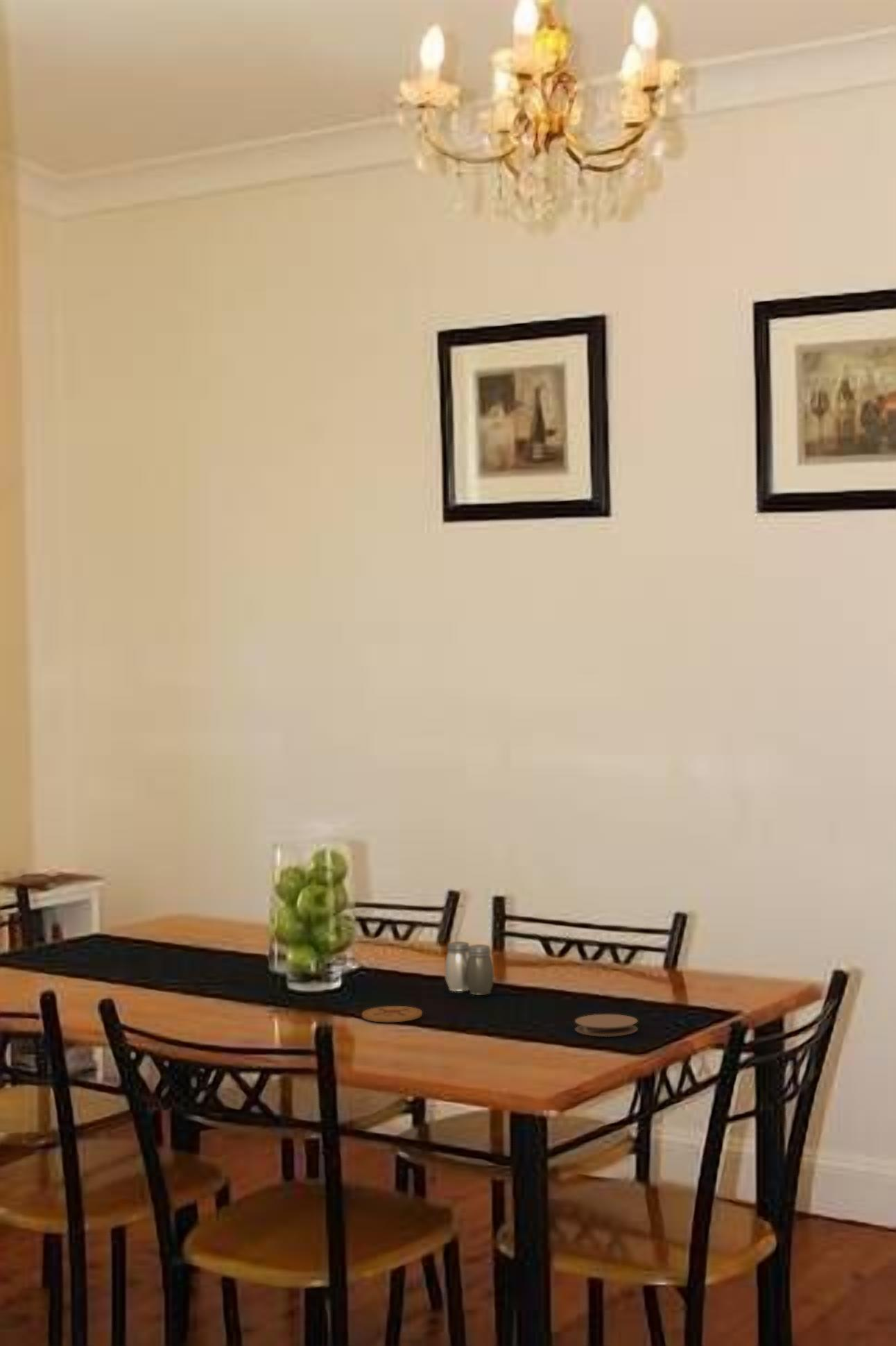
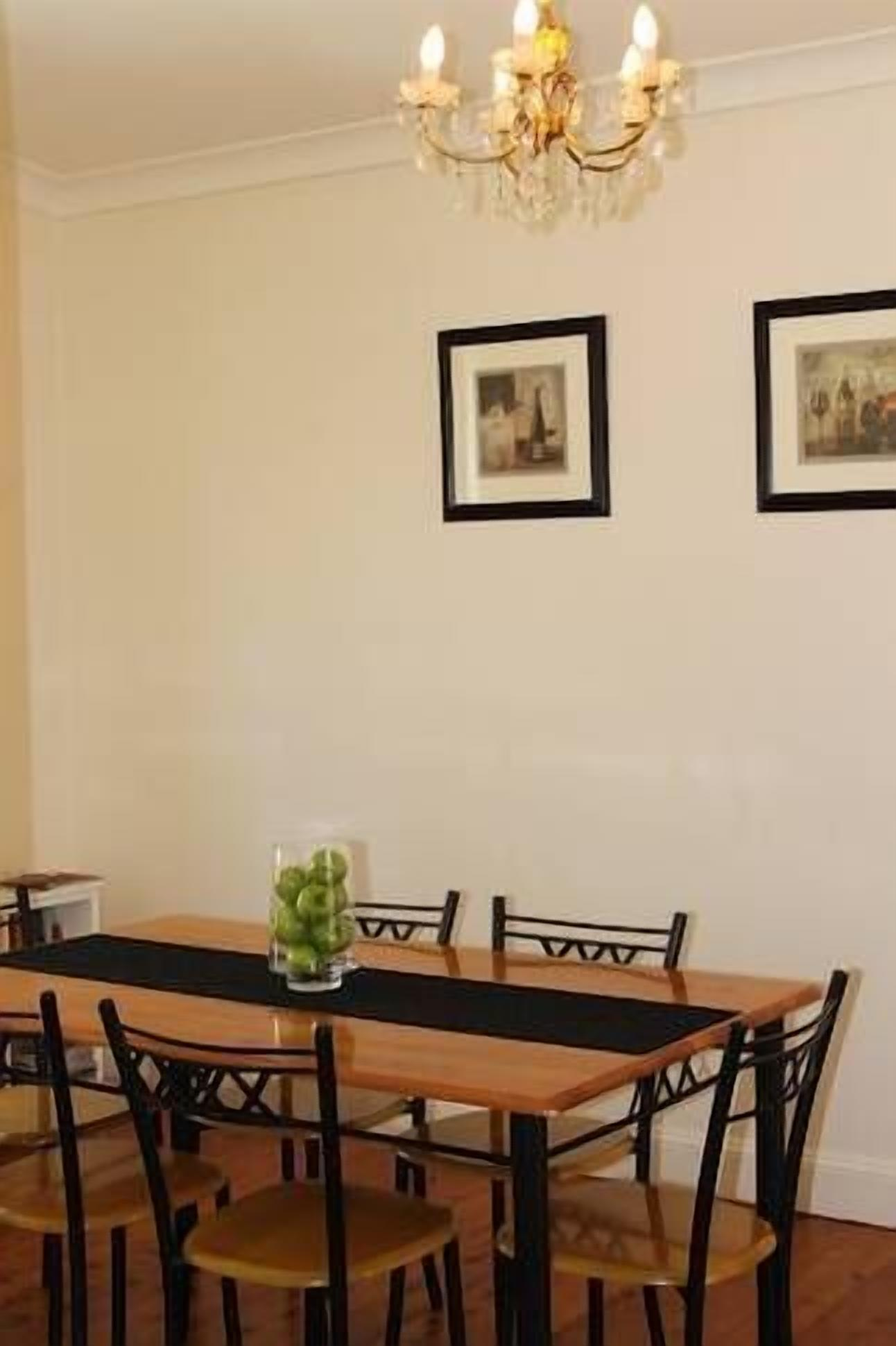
- salt and pepper shaker (469, 967)
- coaster (392, 1014)
- coaster (606, 1025)
